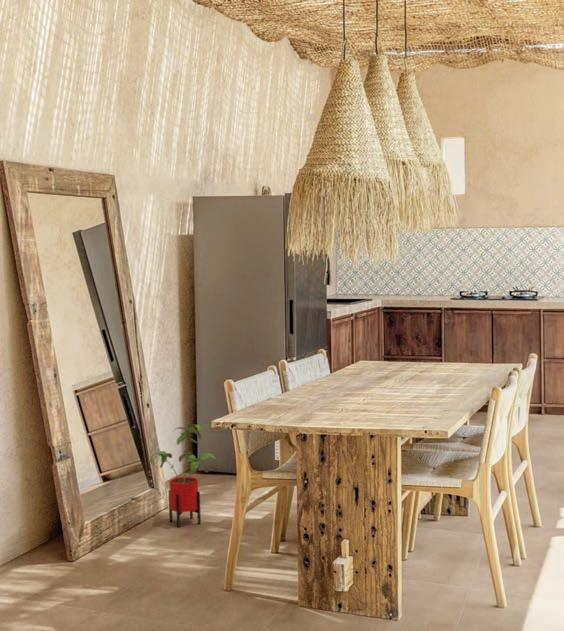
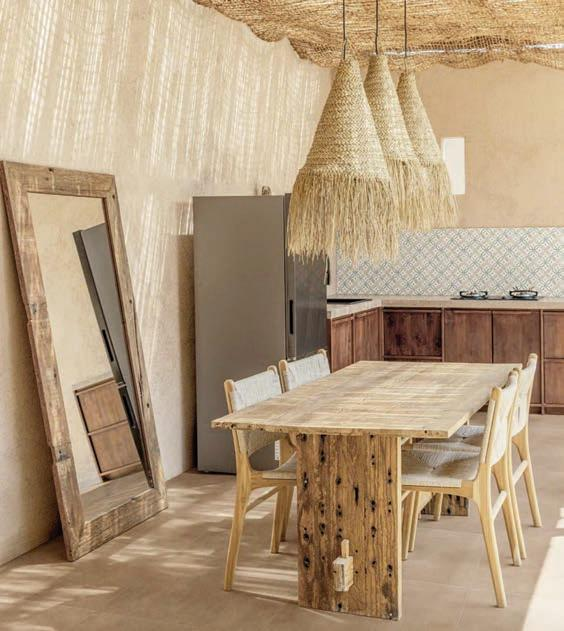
- house plant (184, 474)
